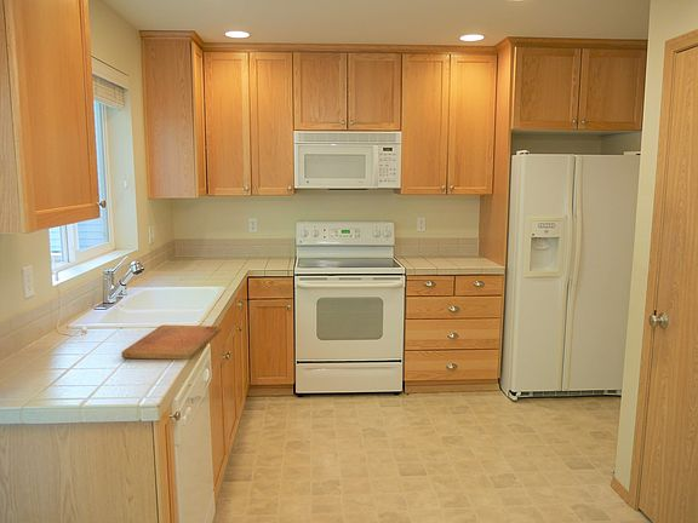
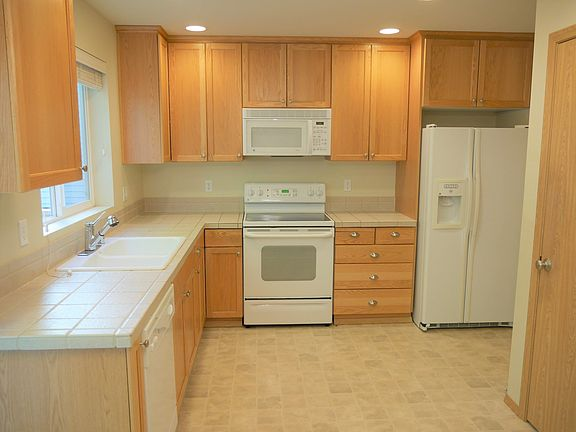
- cutting board (174, 340)
